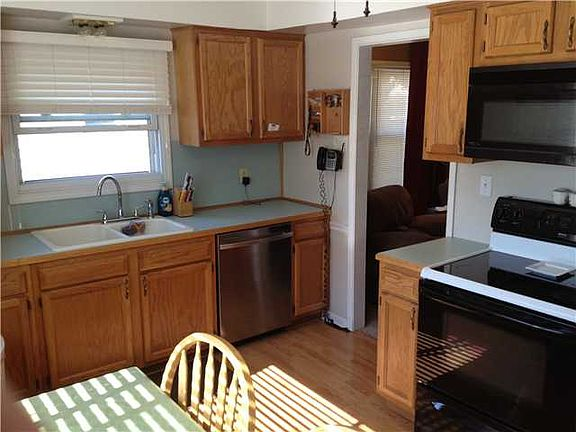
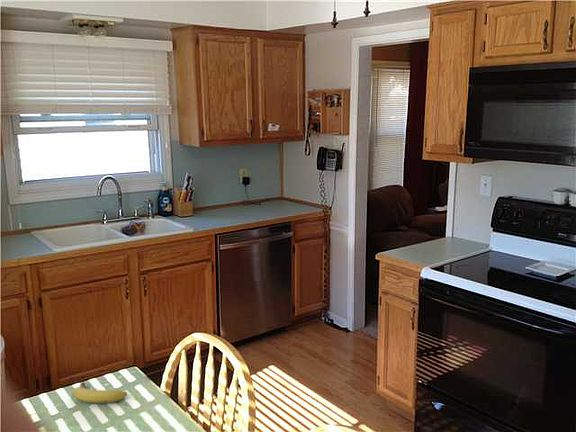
+ fruit (95, 391)
